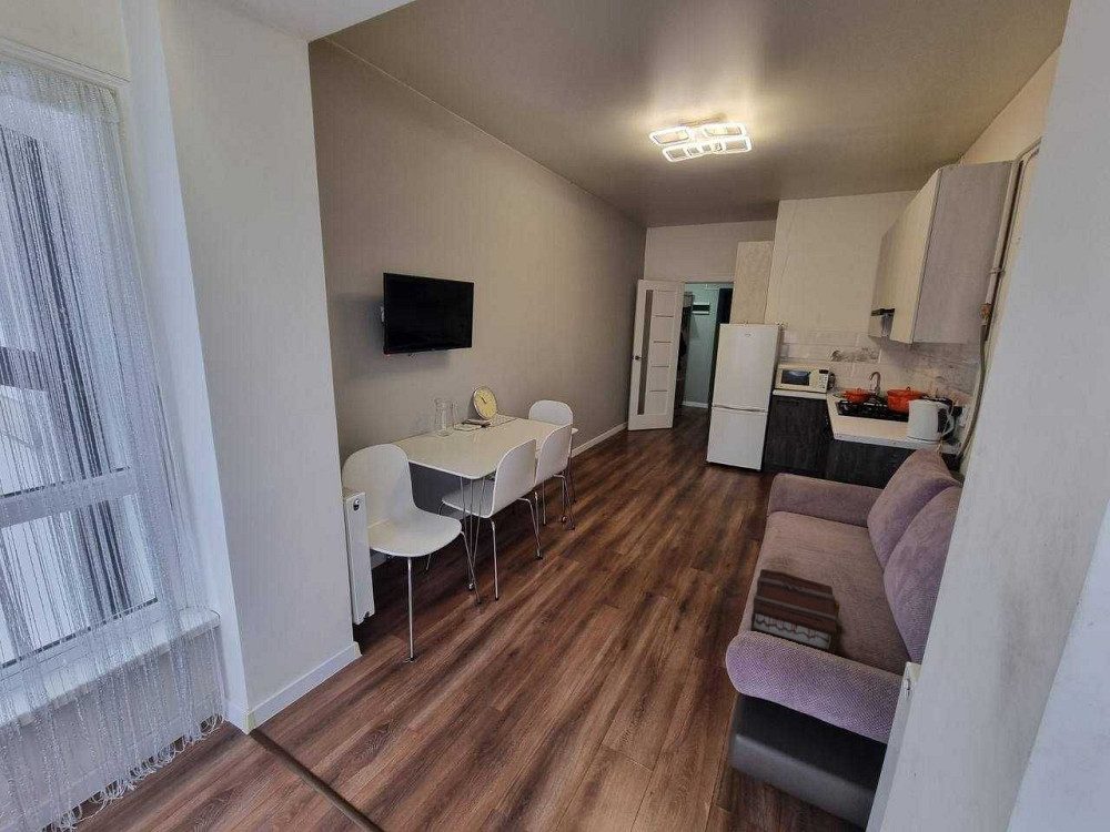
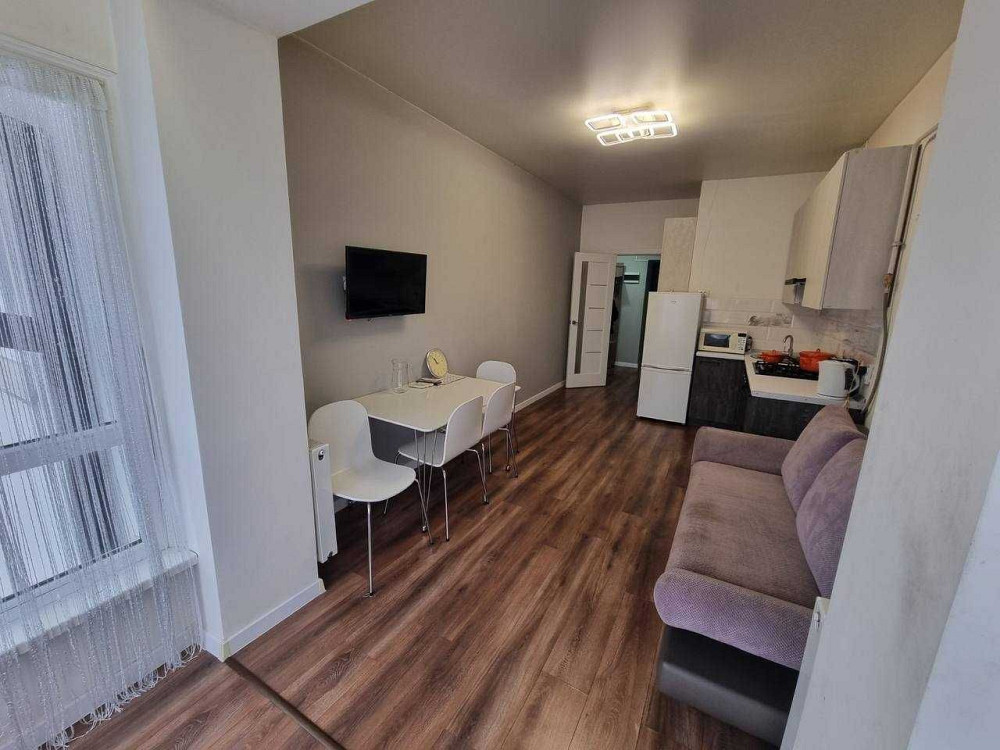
- book (795, 602)
